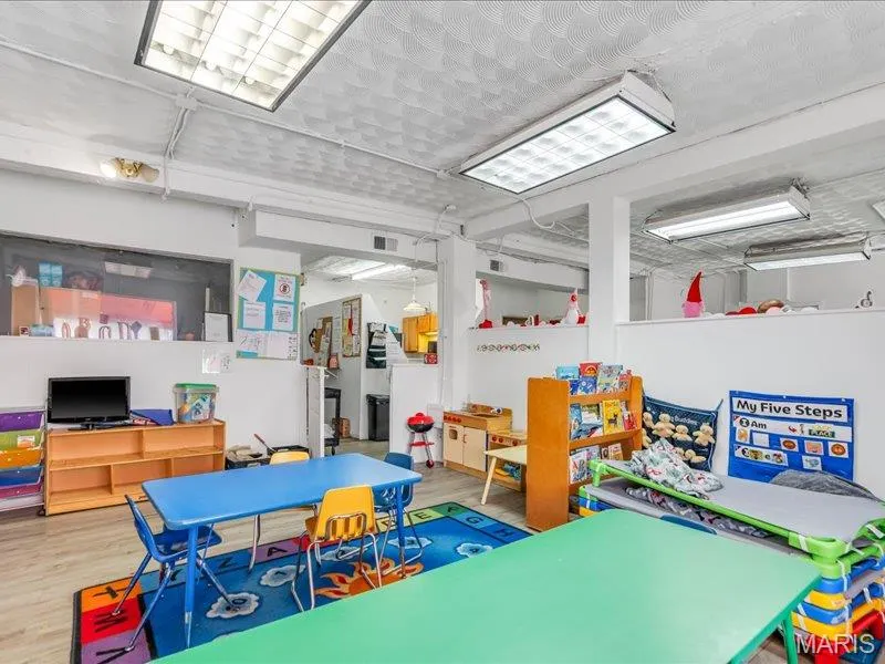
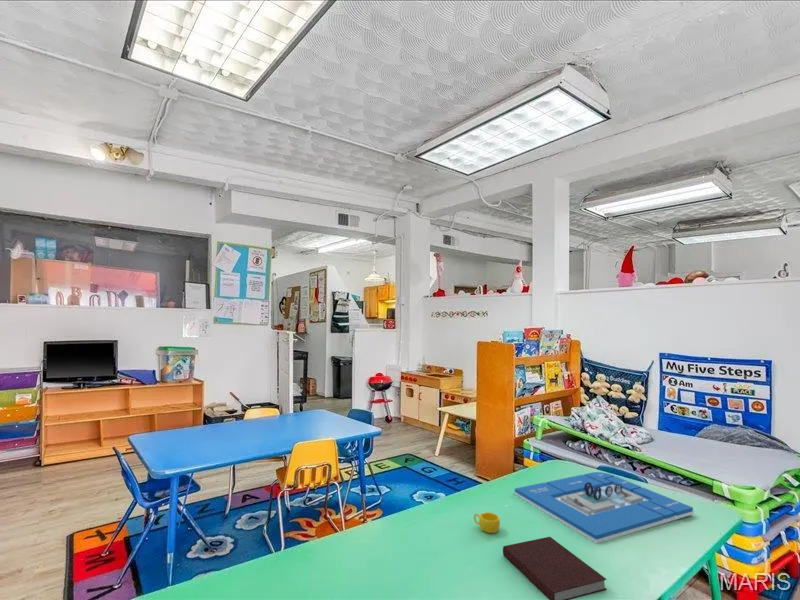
+ architectural model (599, 495)
+ cup (486, 521)
+ notebook (551, 566)
